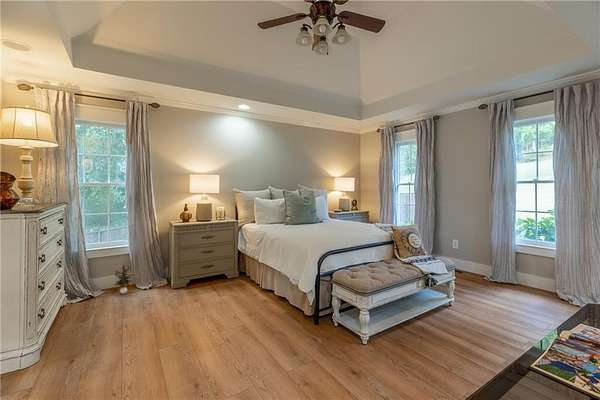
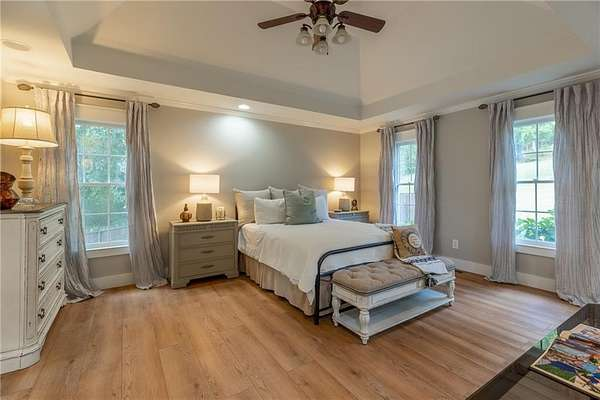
- potted plant (124, 278)
